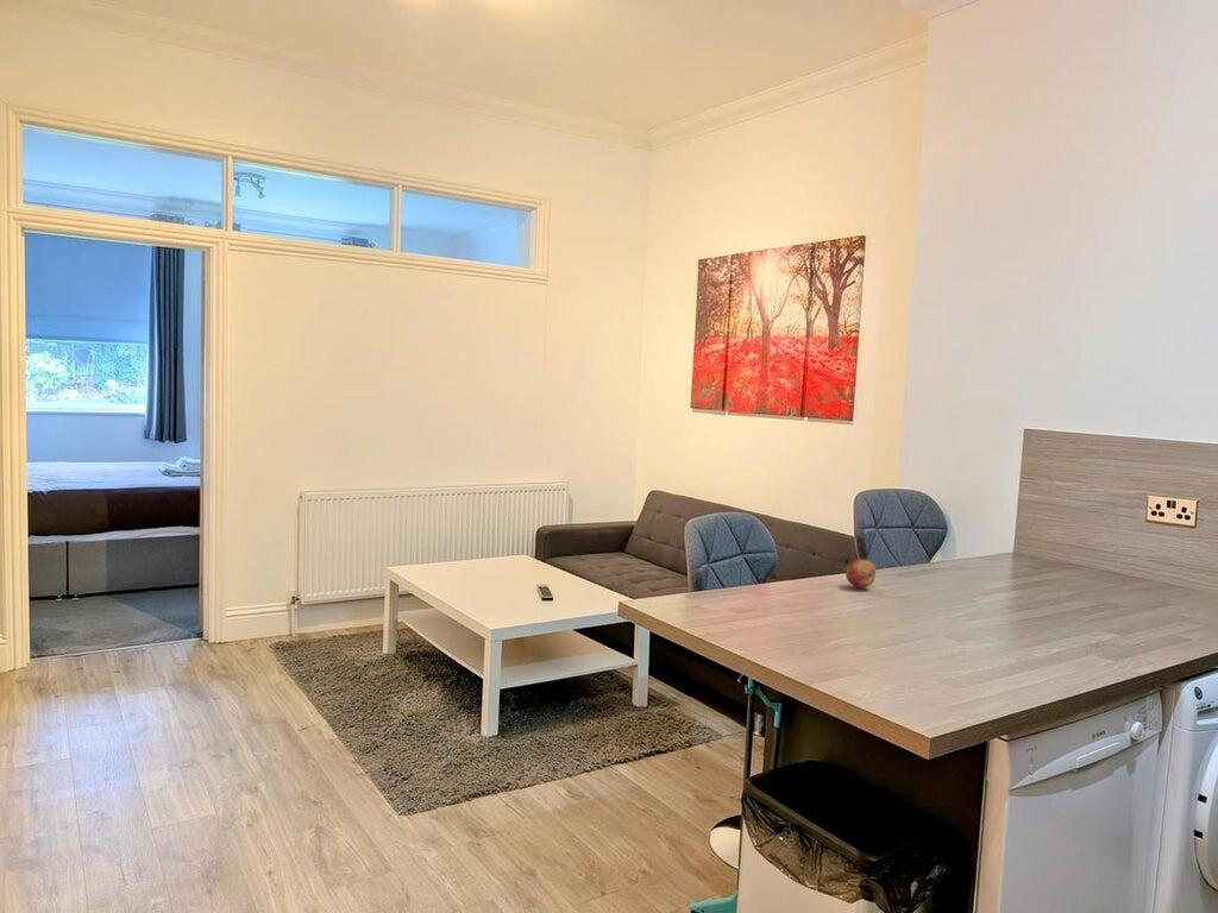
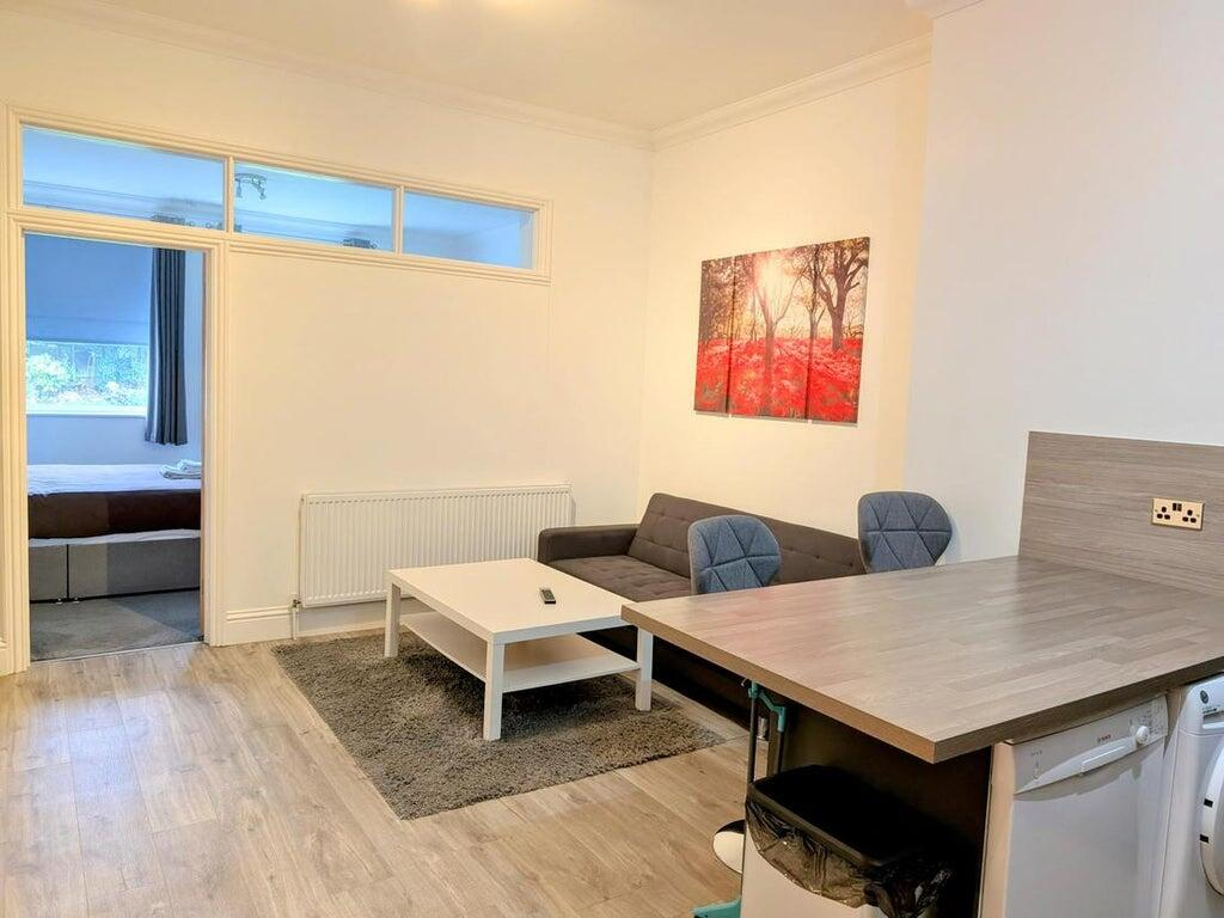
- fruit (860, 573)
